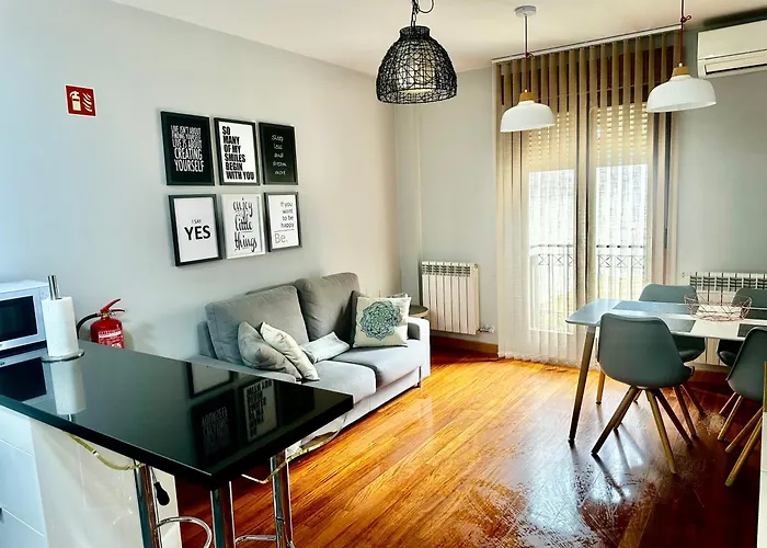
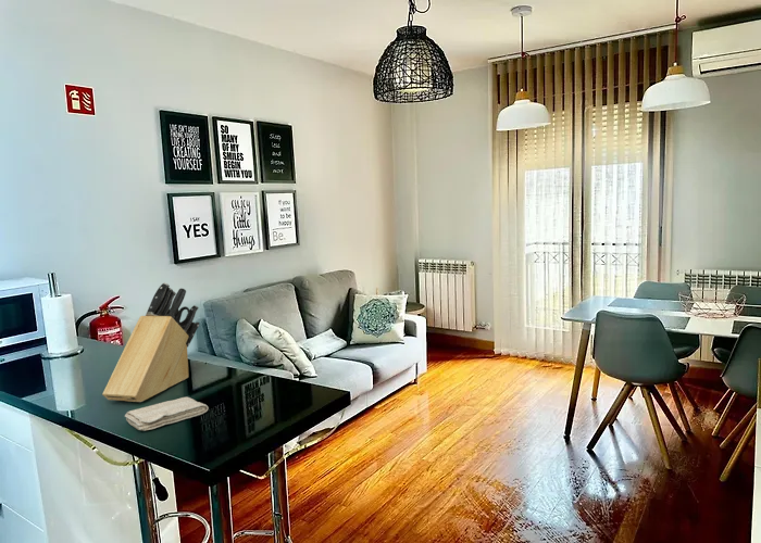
+ knife block (154, 337)
+ washcloth (165, 412)
